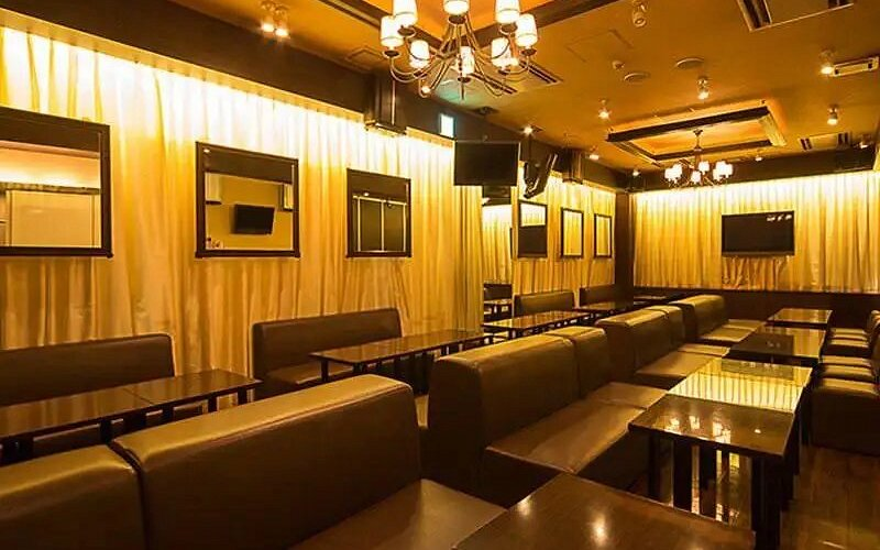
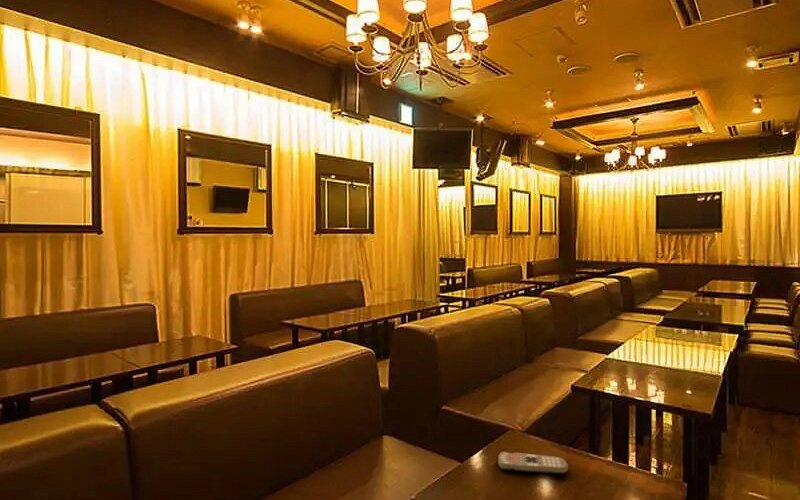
+ remote control (532, 463)
